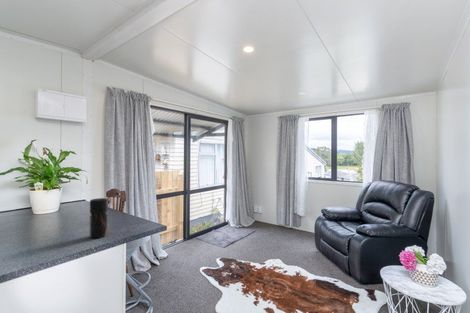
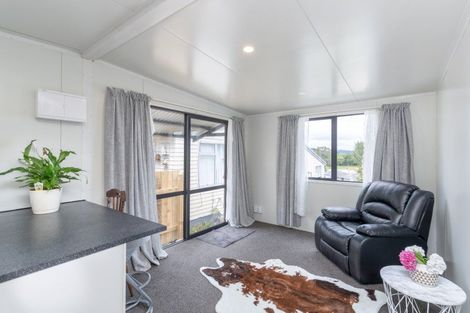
- pepper grinder (98, 217)
